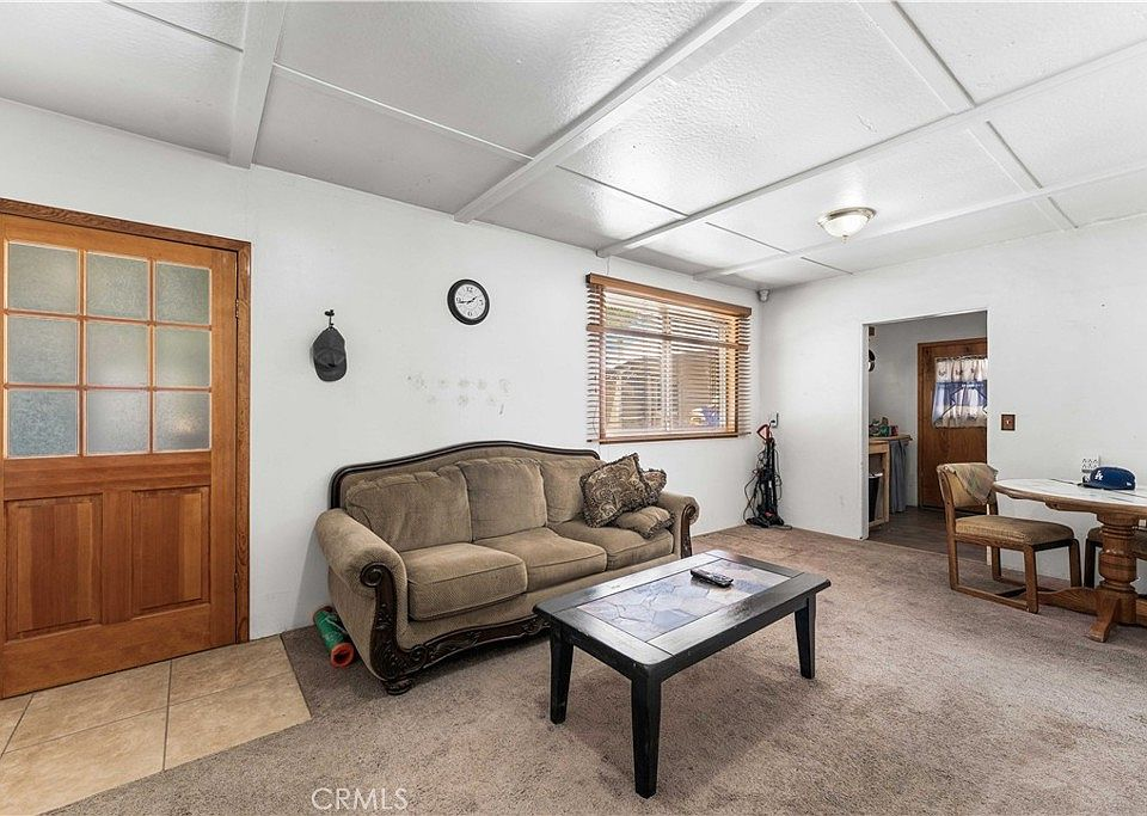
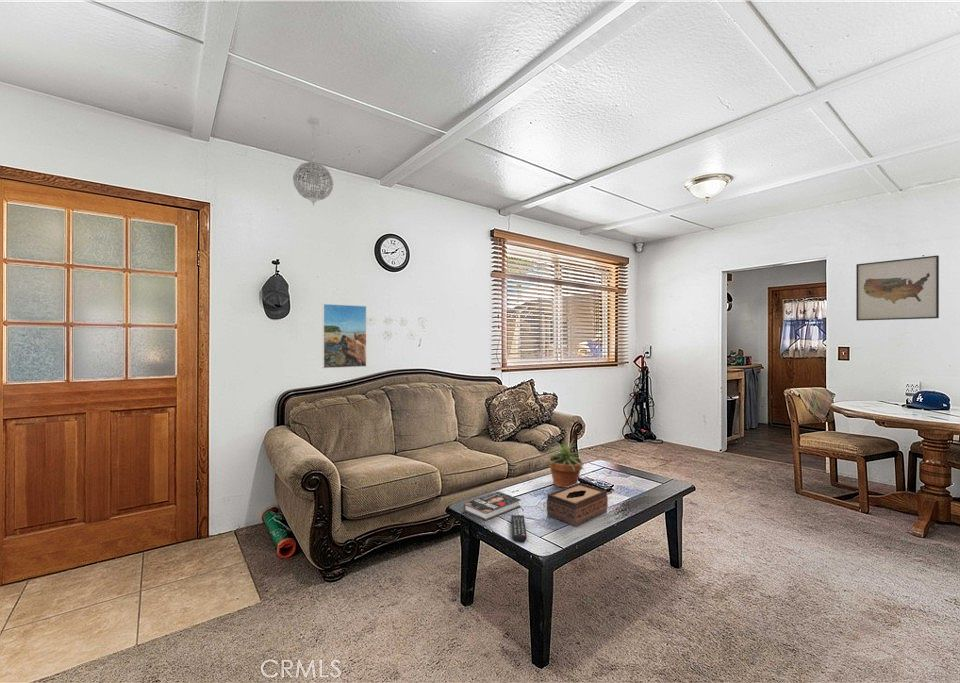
+ remote control (518, 527)
+ wall art (895, 289)
+ tissue box (577, 503)
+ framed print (344, 336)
+ potted plant (566, 462)
+ book (492, 505)
+ pendant light (313, 162)
